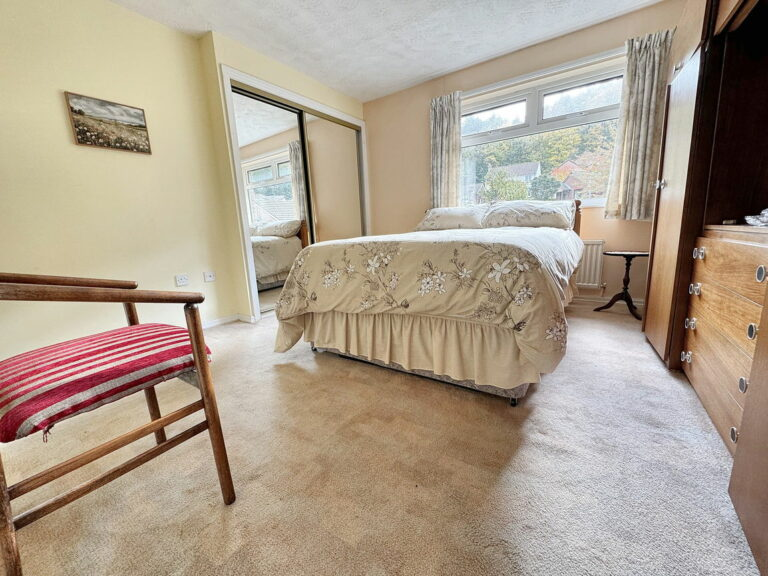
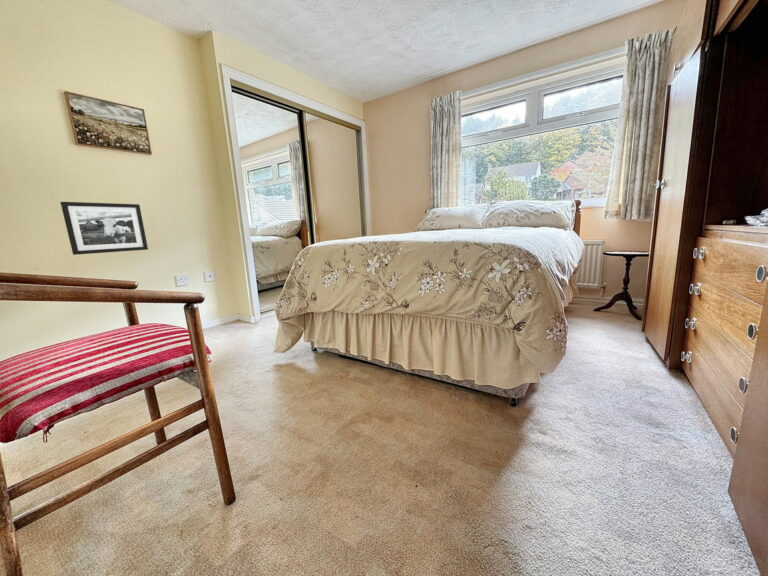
+ picture frame (108, 227)
